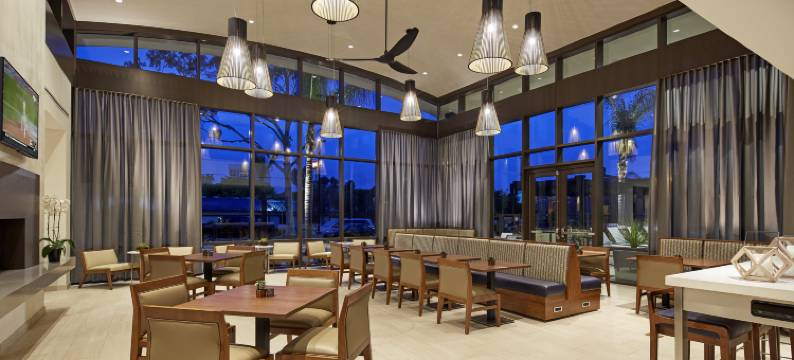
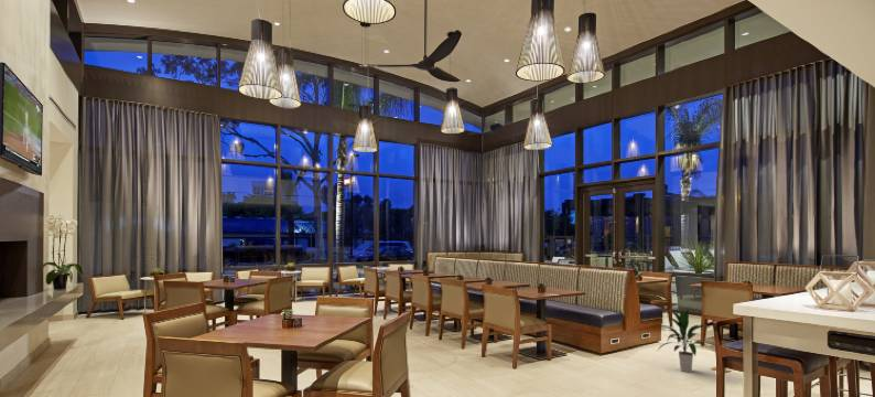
+ indoor plant (683, 337)
